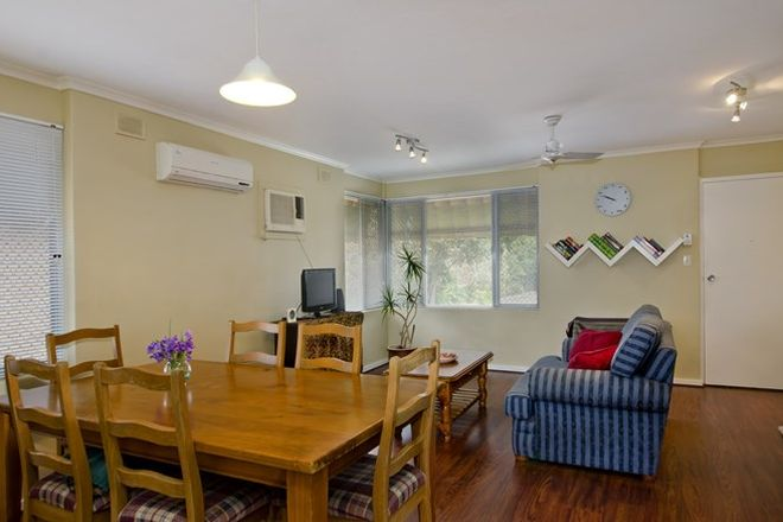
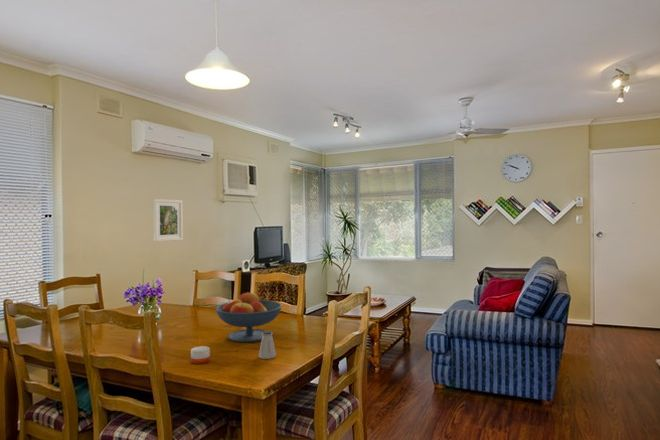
+ fruit bowl (249, 315)
+ candle (200, 348)
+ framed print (168, 220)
+ saltshaker (267, 343)
